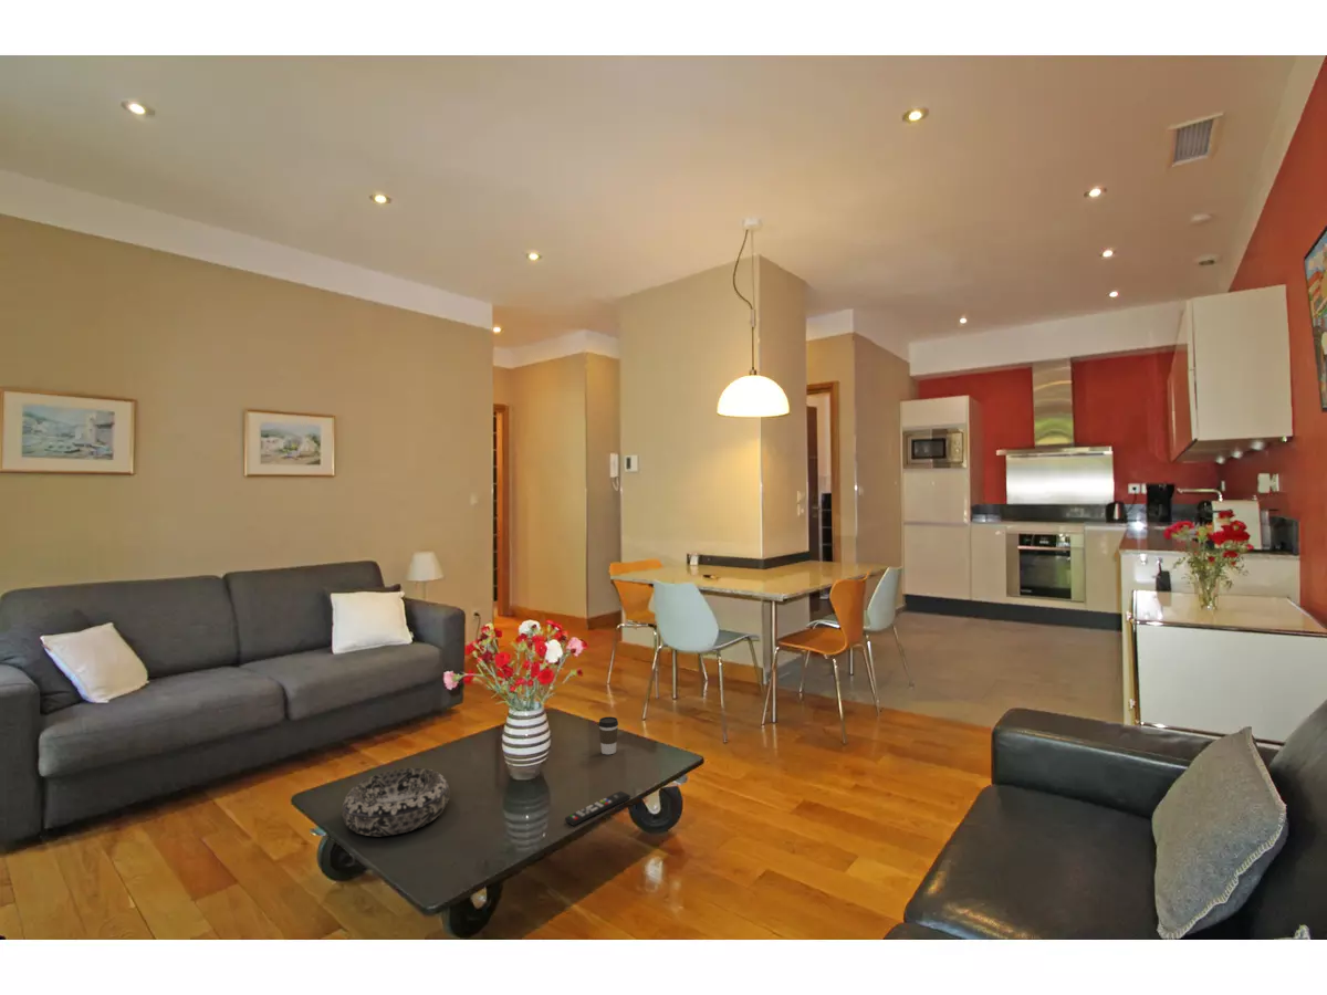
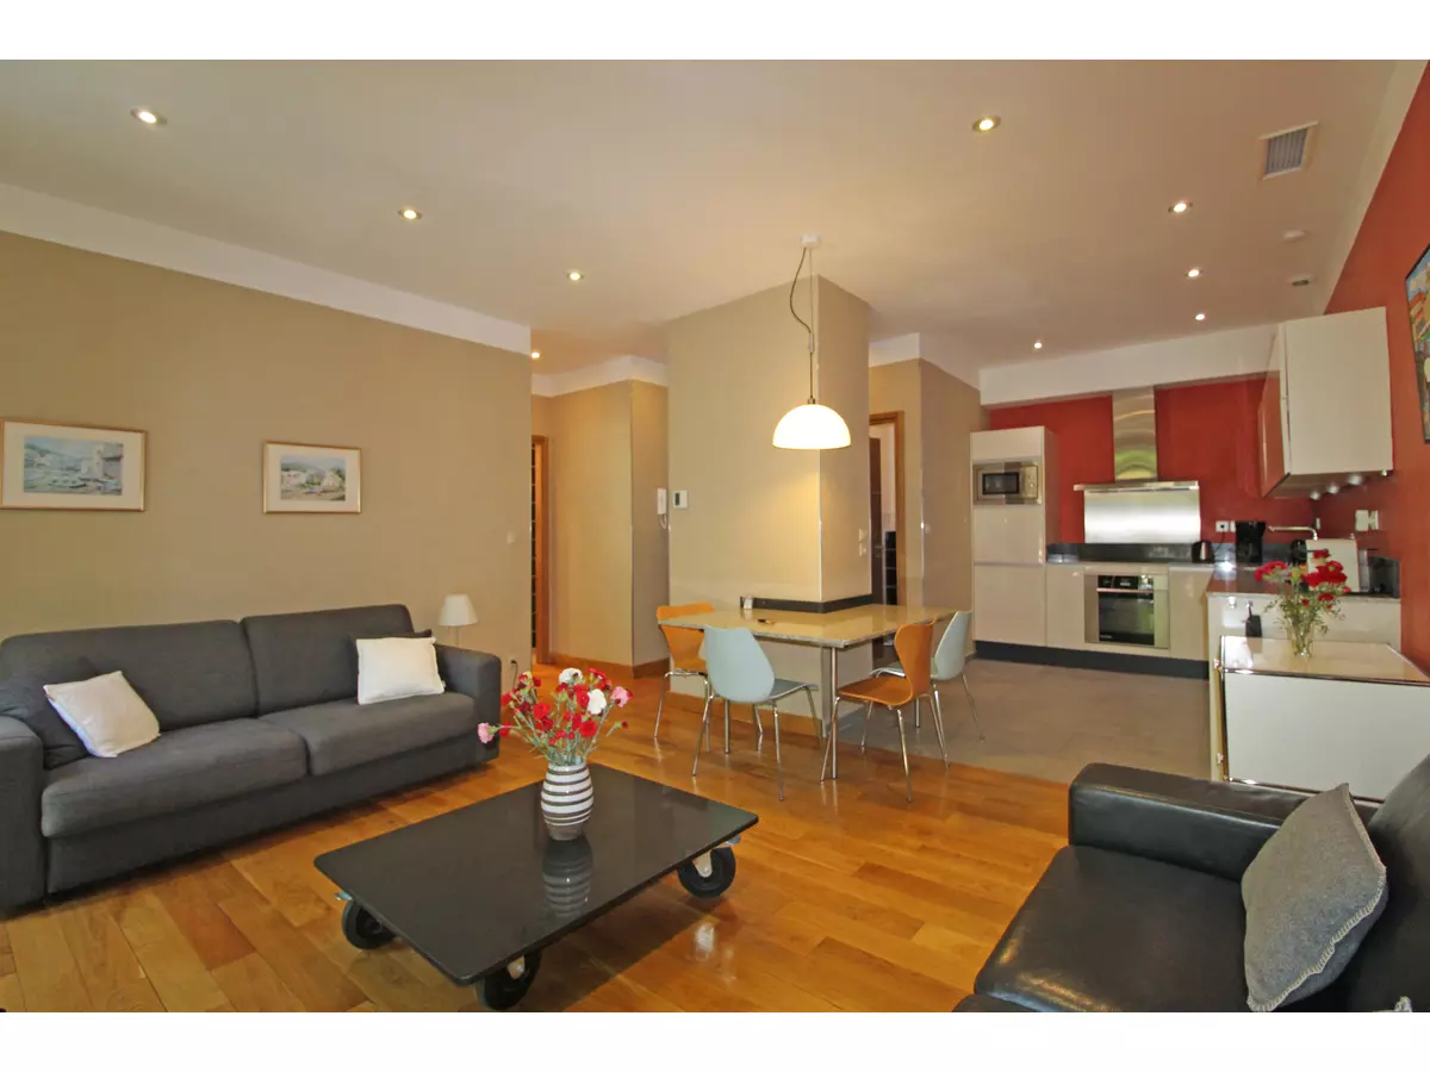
- coffee cup (608, 735)
- decorative bowl (397, 800)
- remote control (598, 807)
